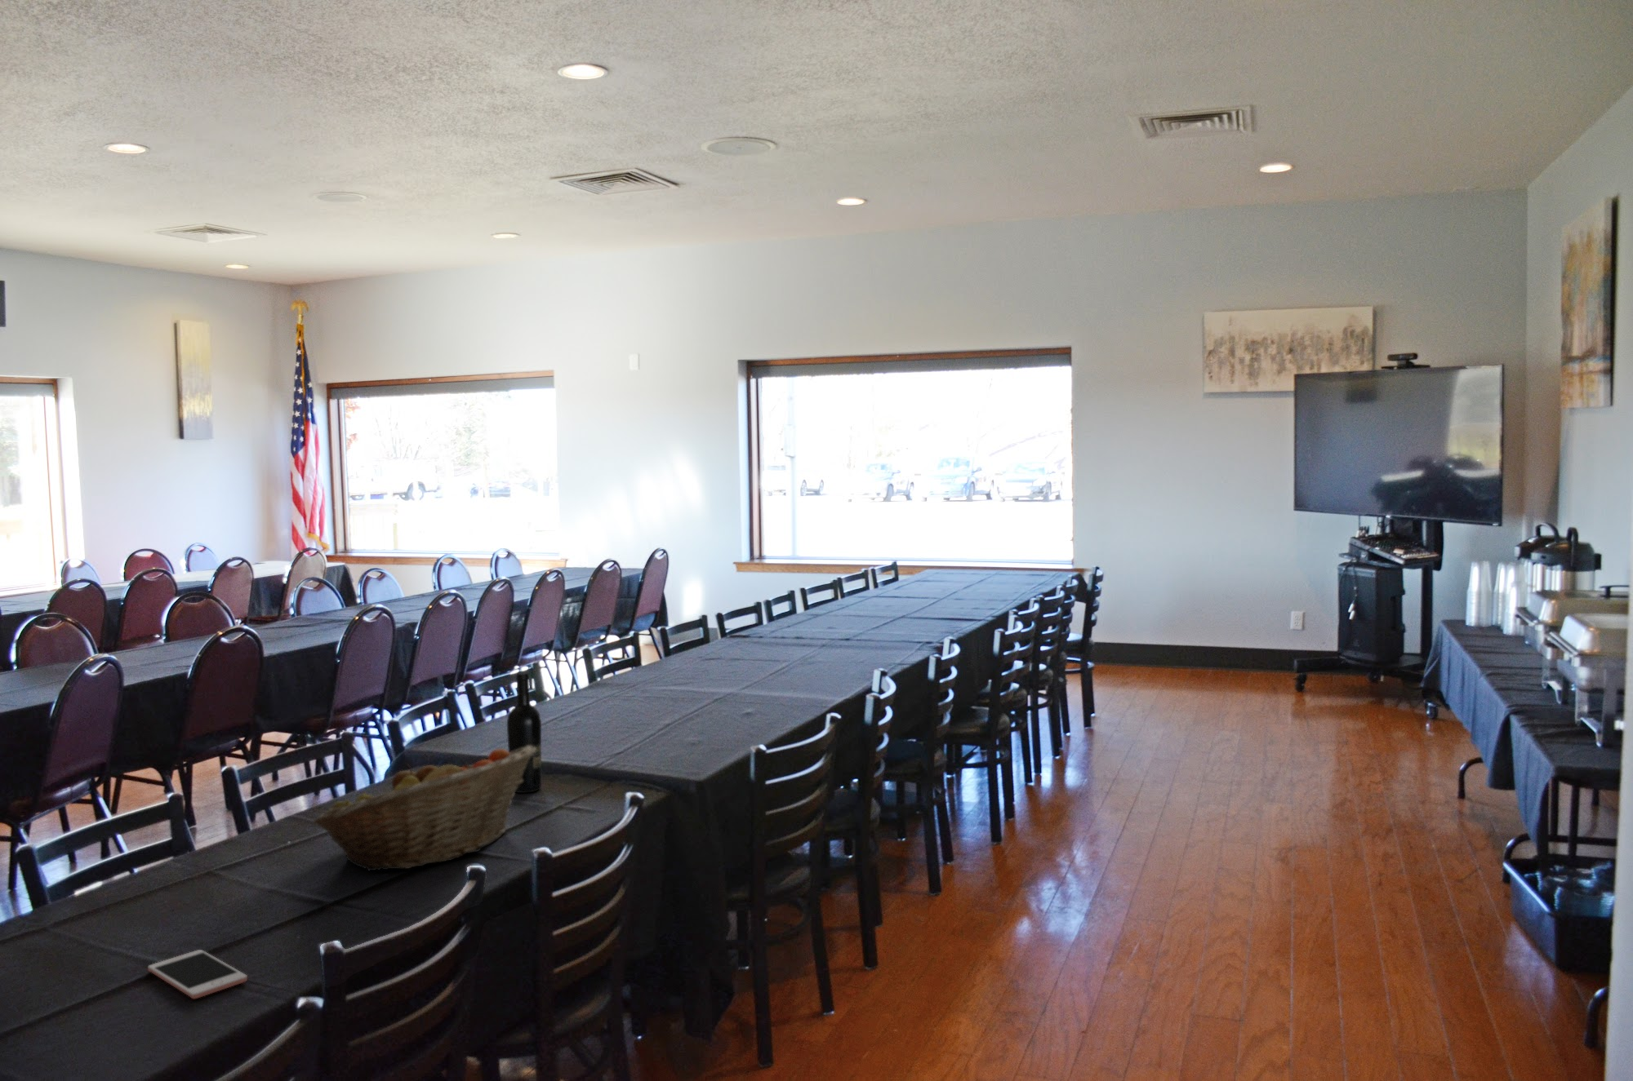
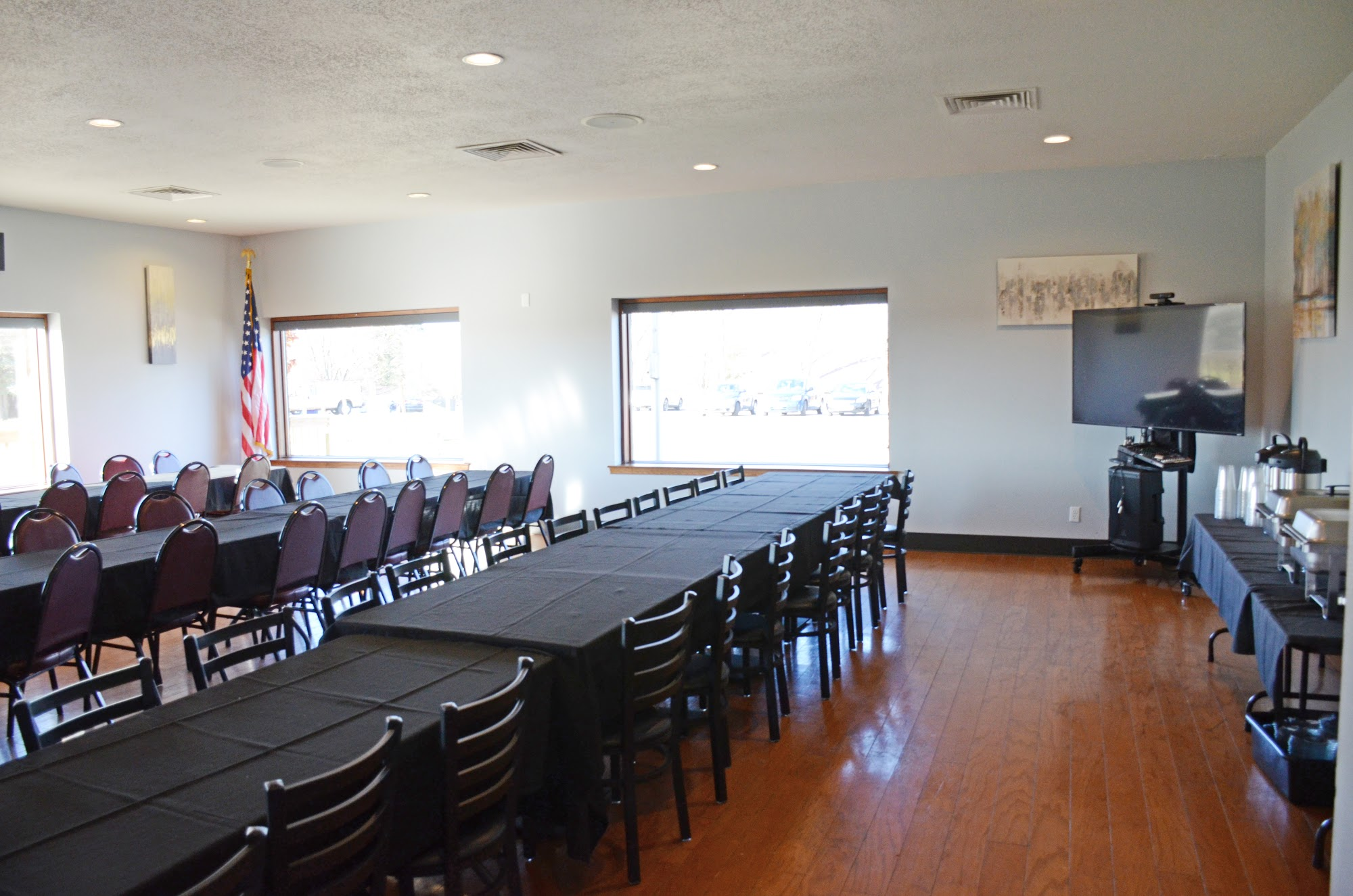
- wine bottle (524, 731)
- cell phone (197, 972)
- fruit basket (432, 800)
